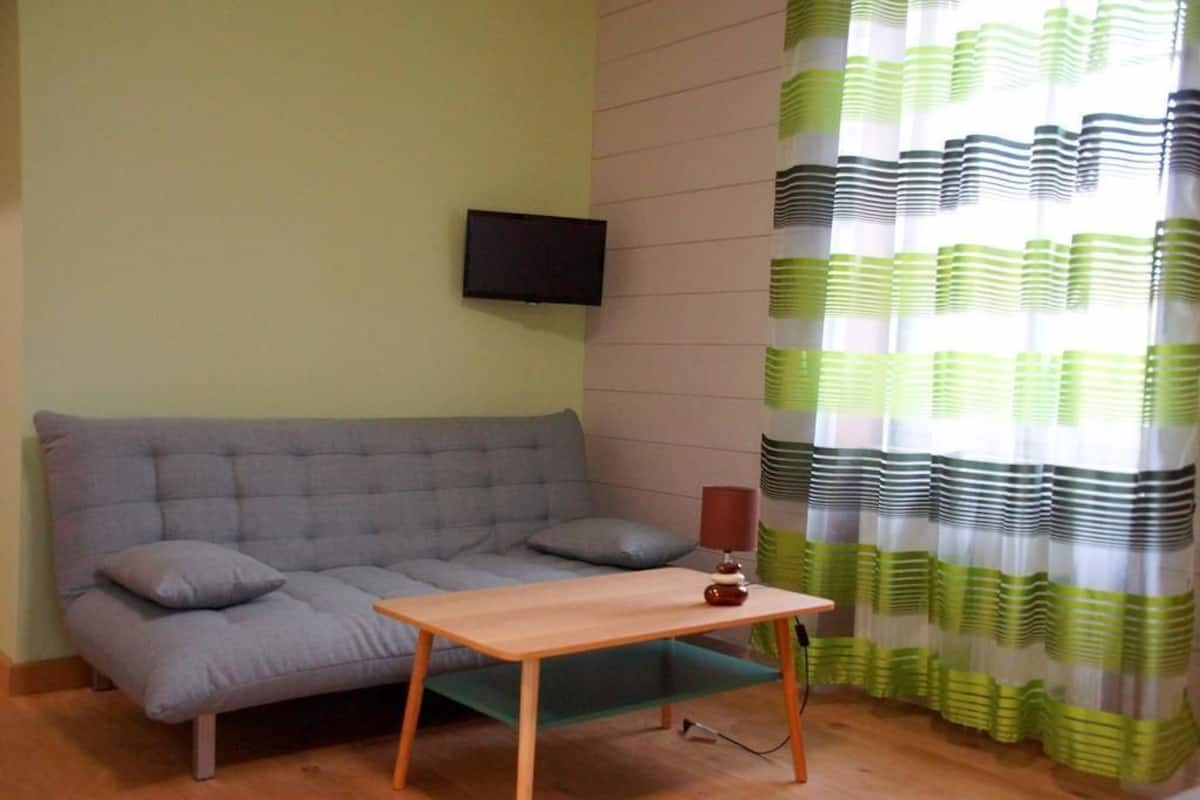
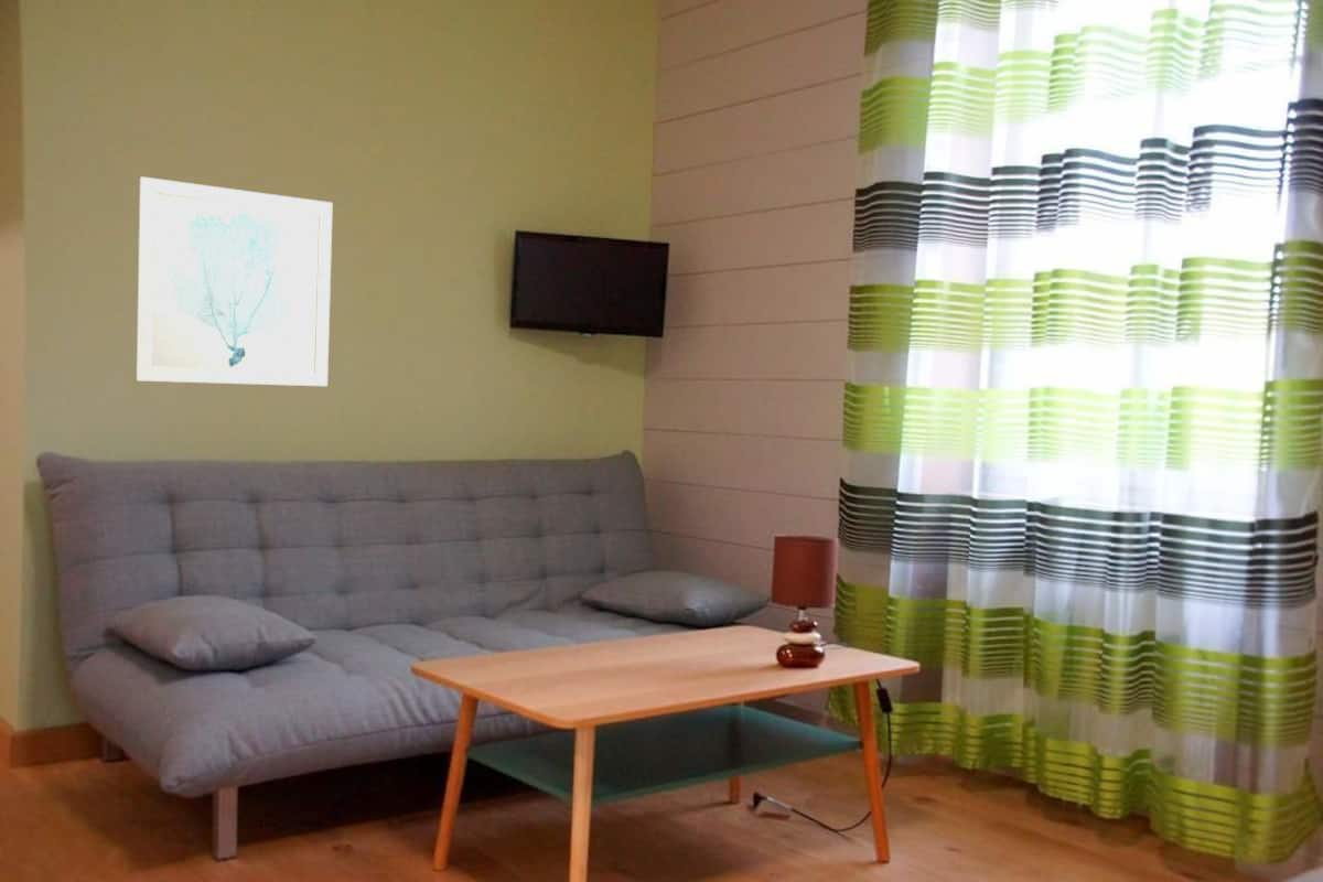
+ wall art (238, 287)
